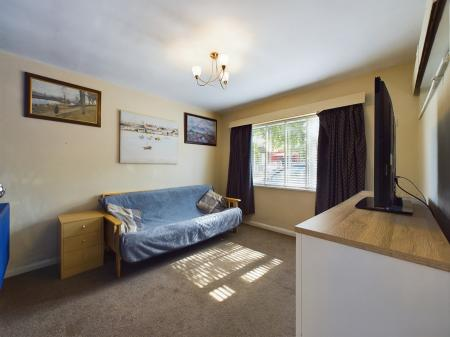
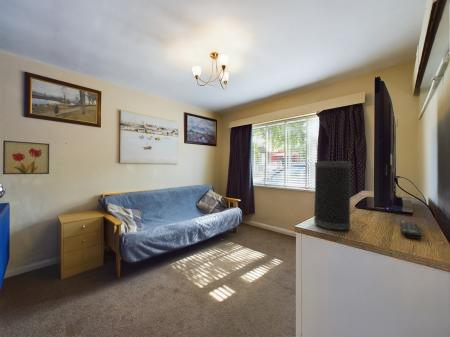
+ speaker (331, 194)
+ wall art (27, 158)
+ remote control (409, 228)
